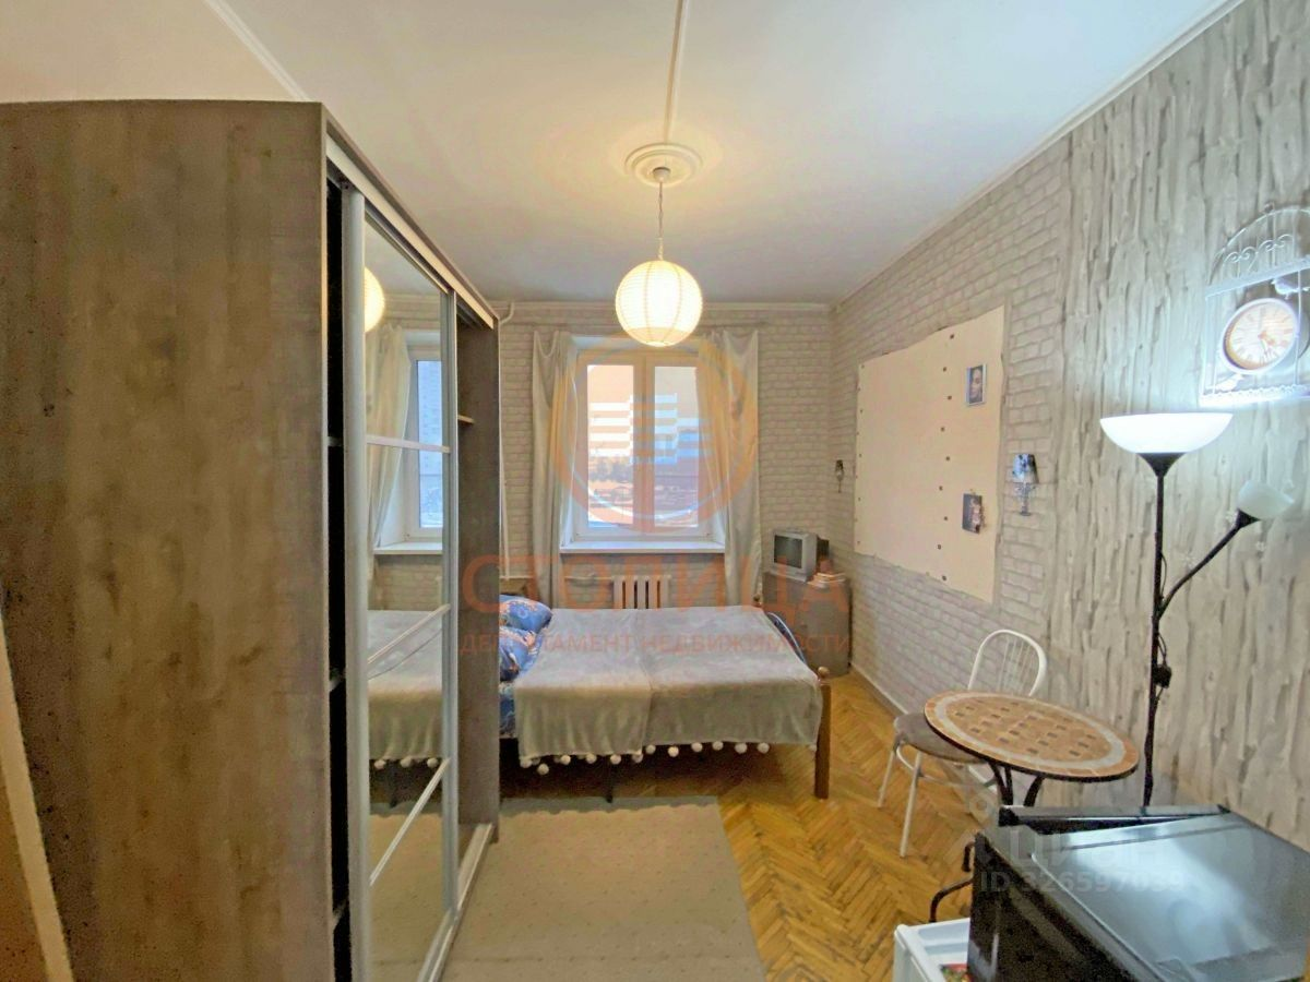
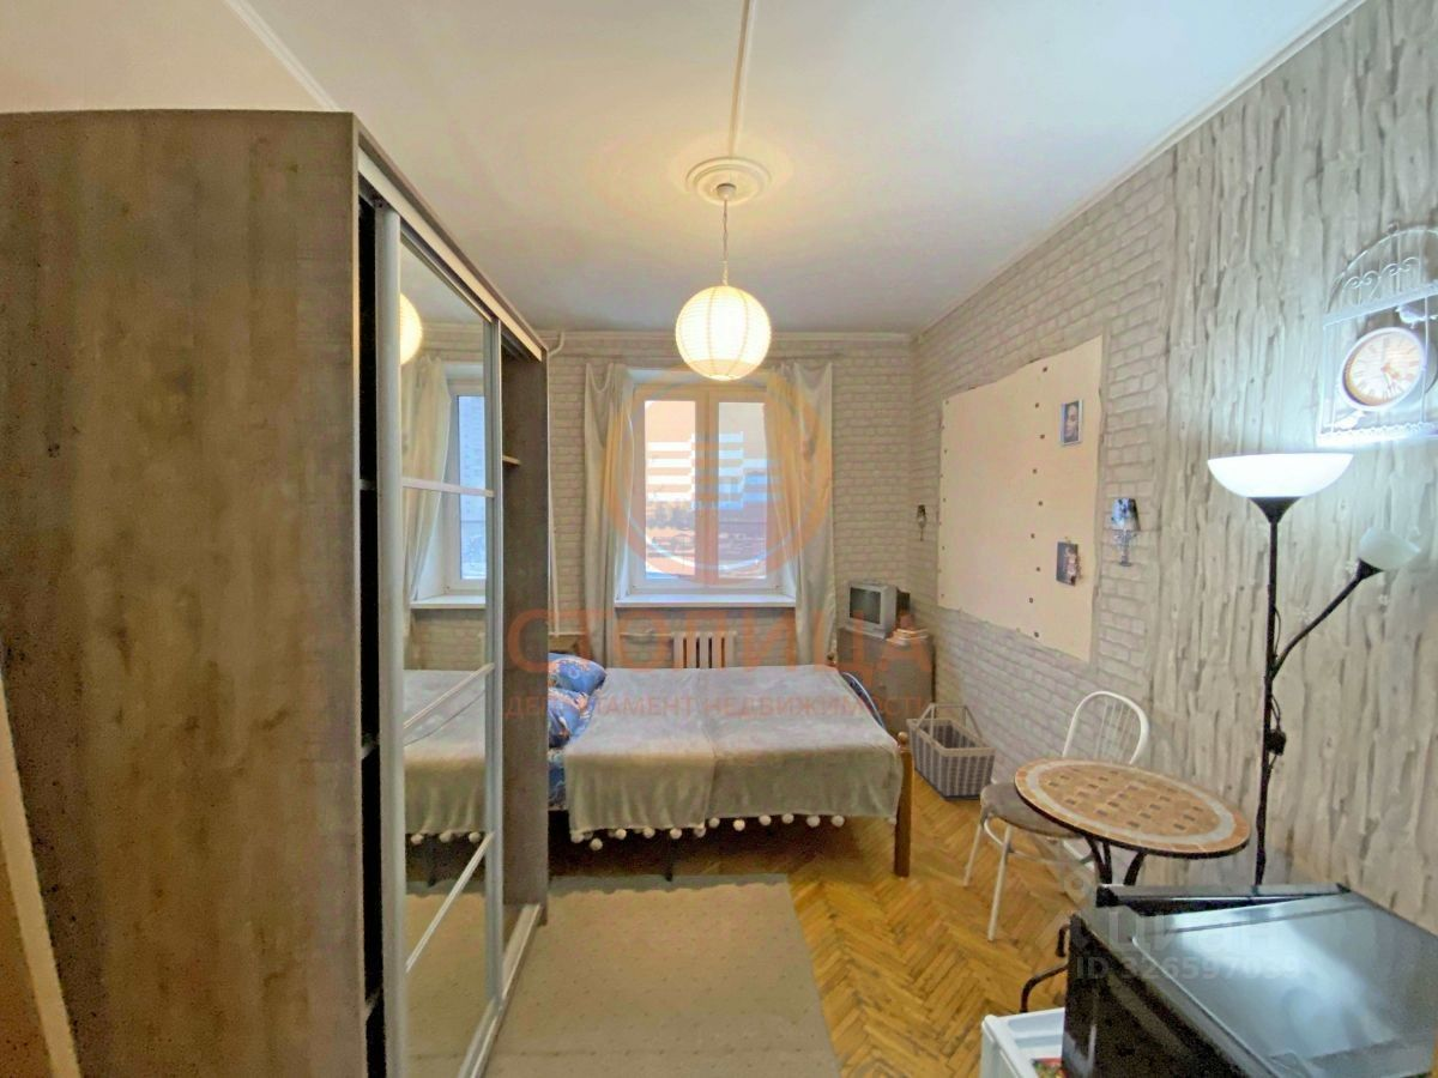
+ basket (948, 741)
